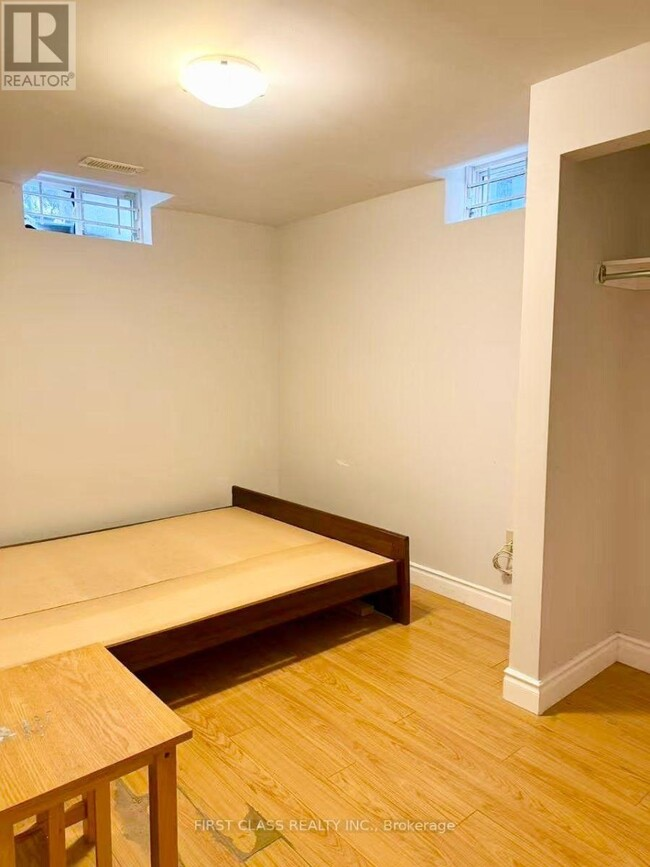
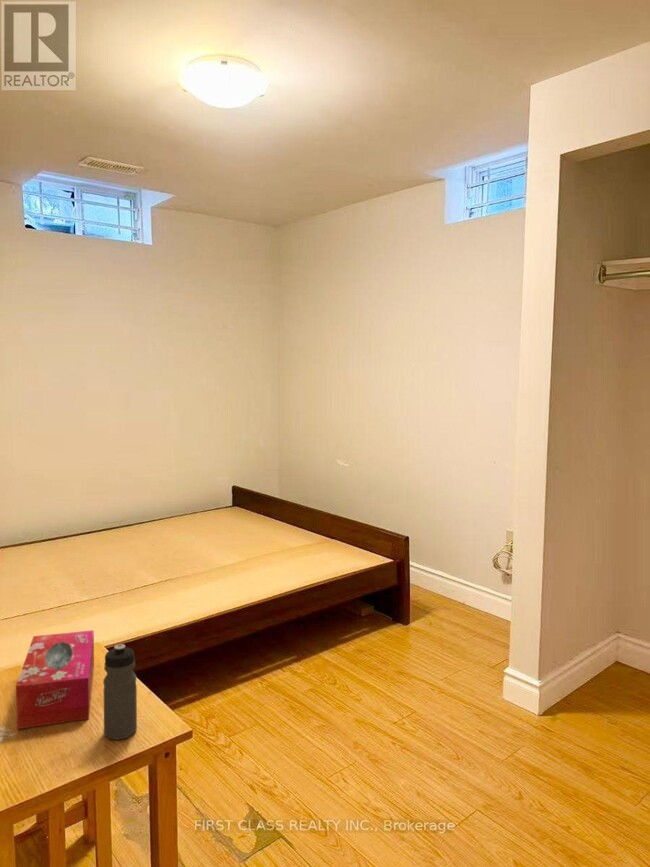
+ water bottle (120, 688)
+ tissue box (59, 674)
